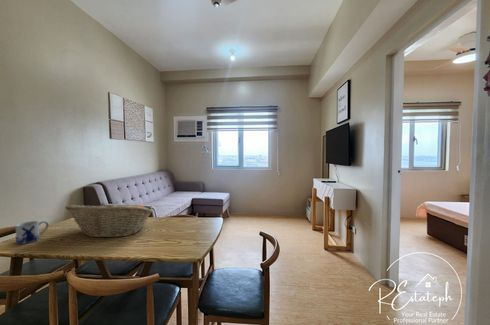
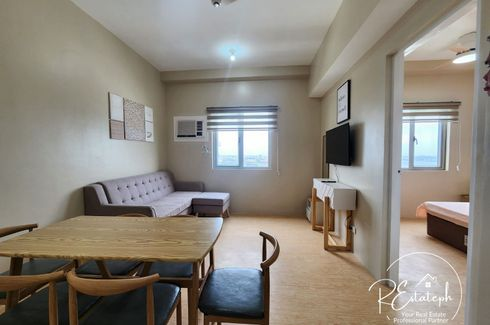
- mug (31, 231)
- fruit basket (112, 215)
